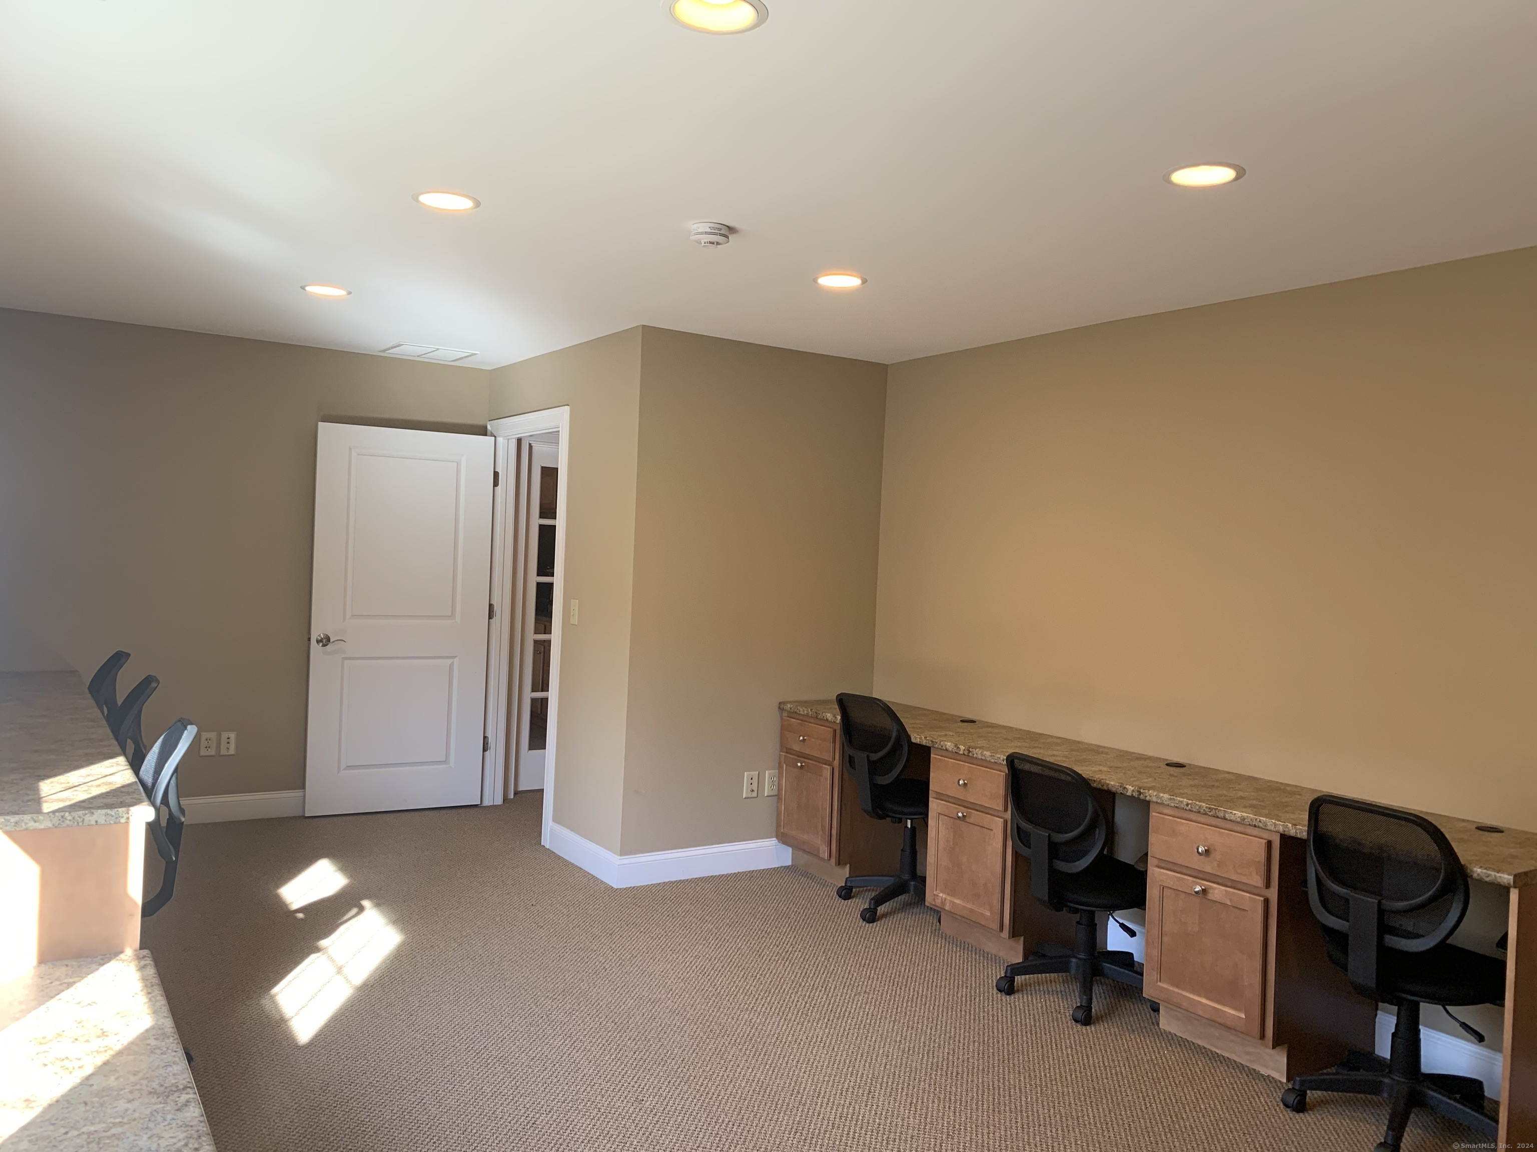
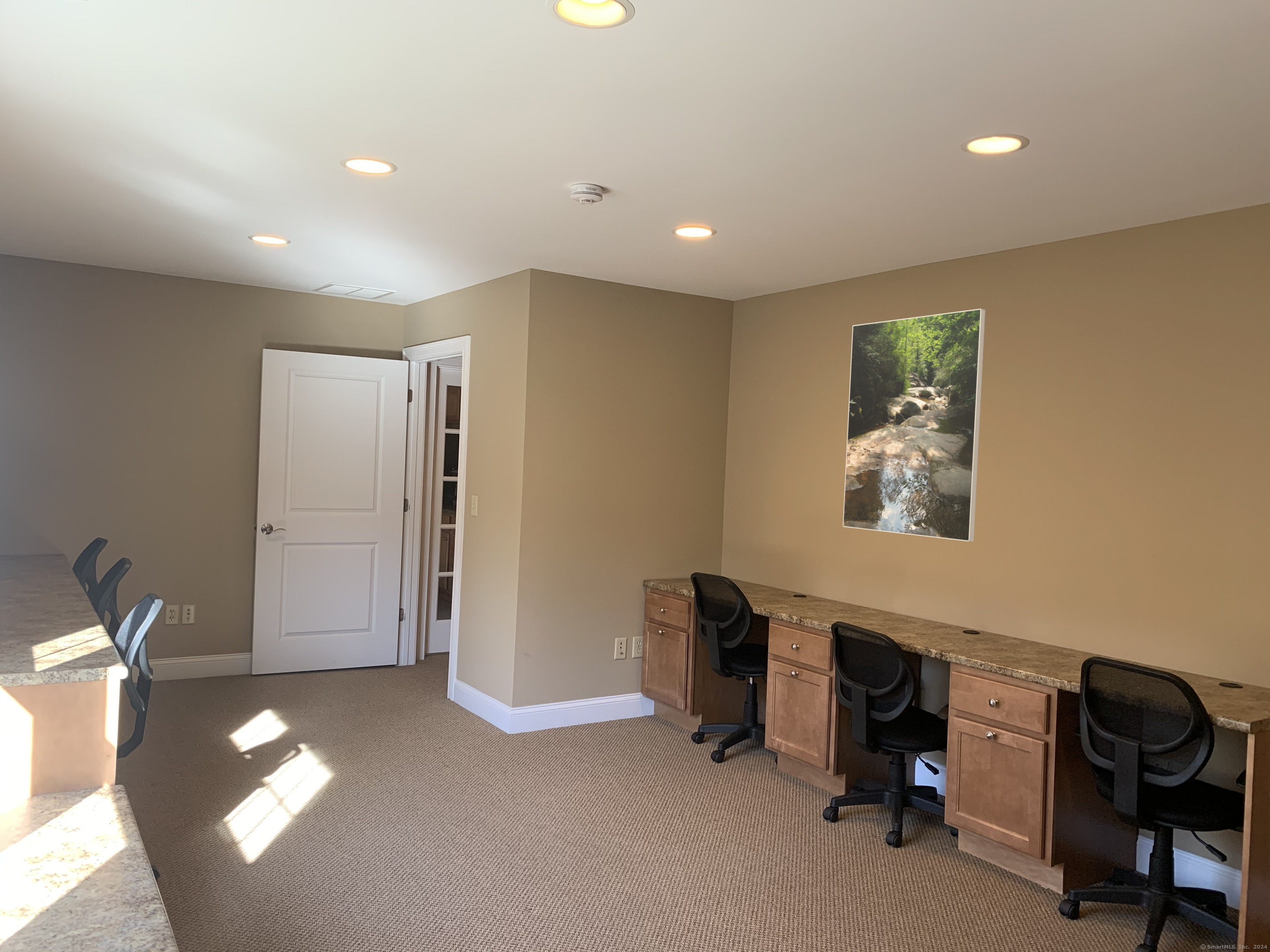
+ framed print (909, 426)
